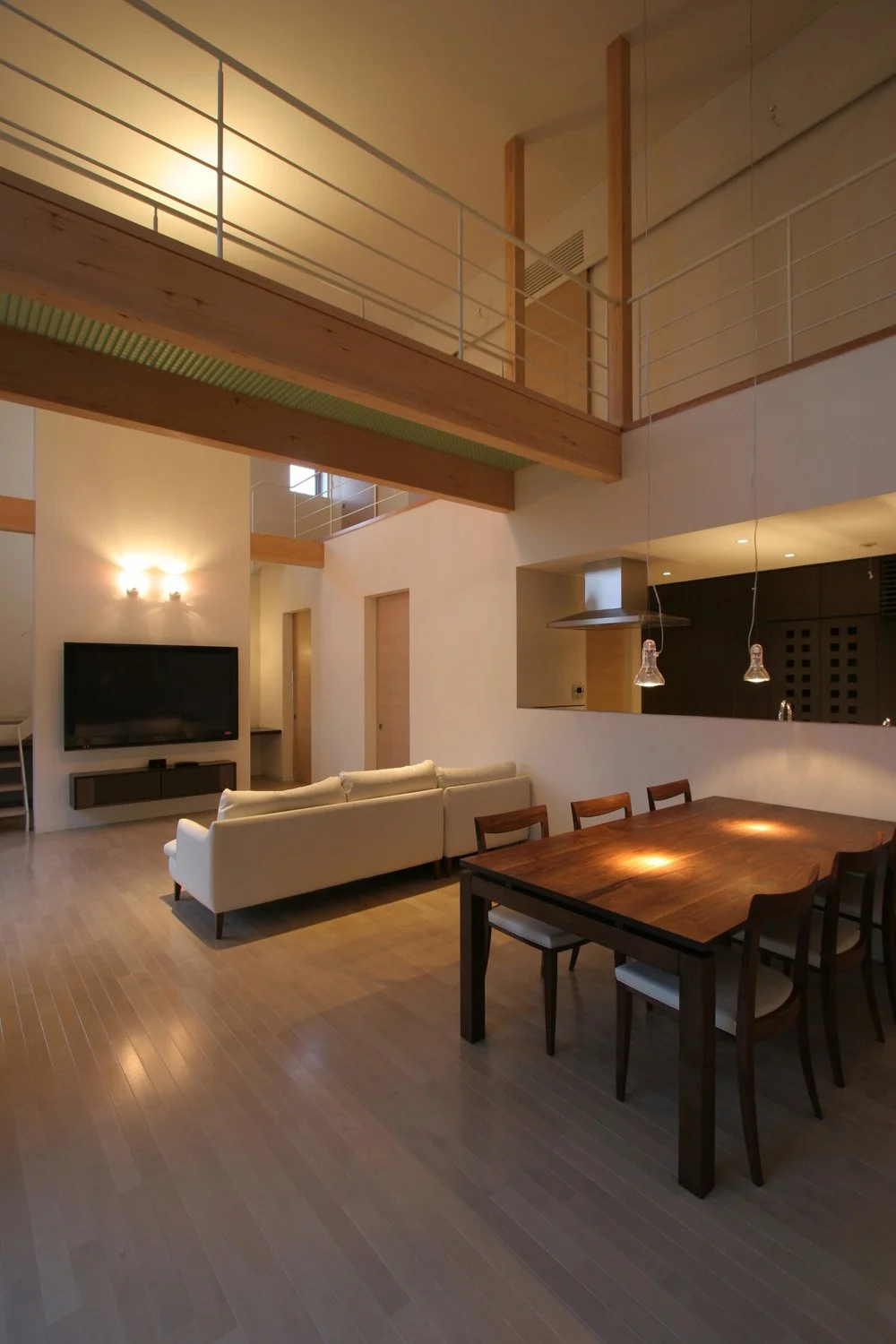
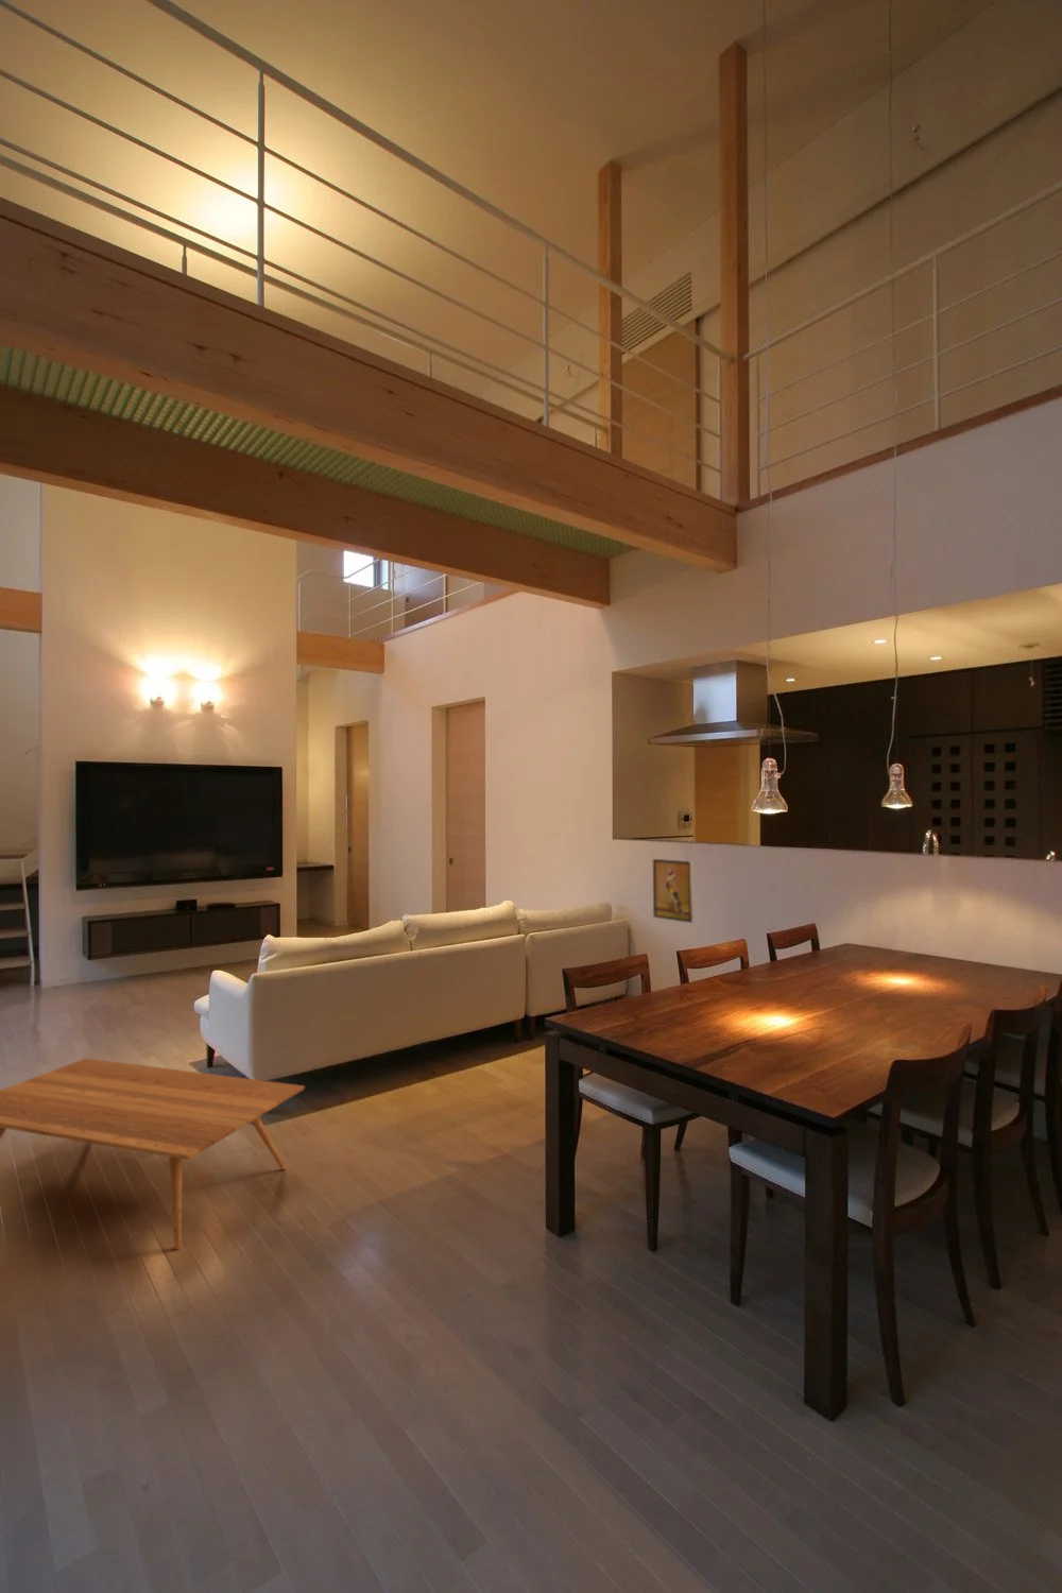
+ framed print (672, 890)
+ coffee table (128, 1140)
